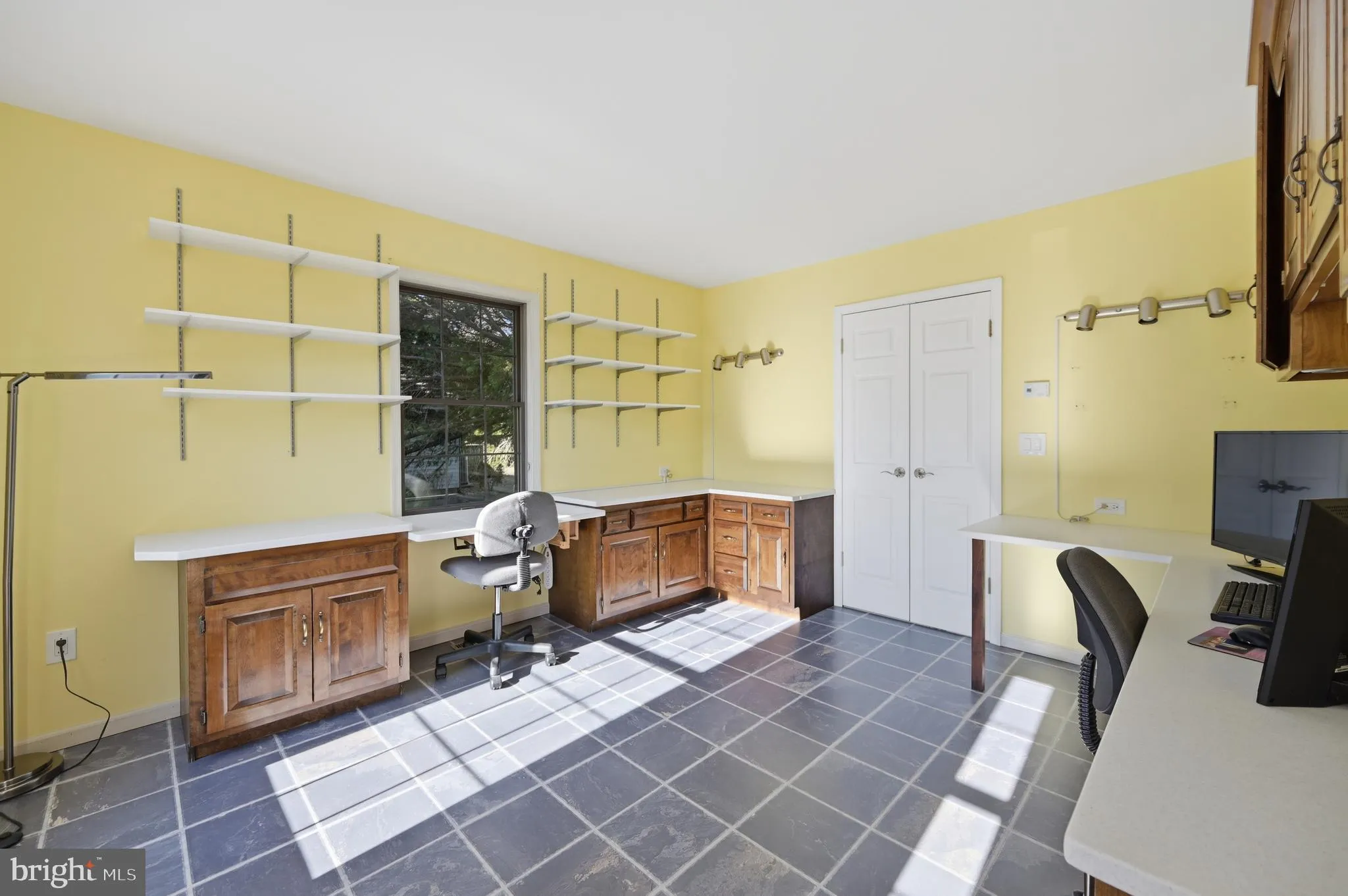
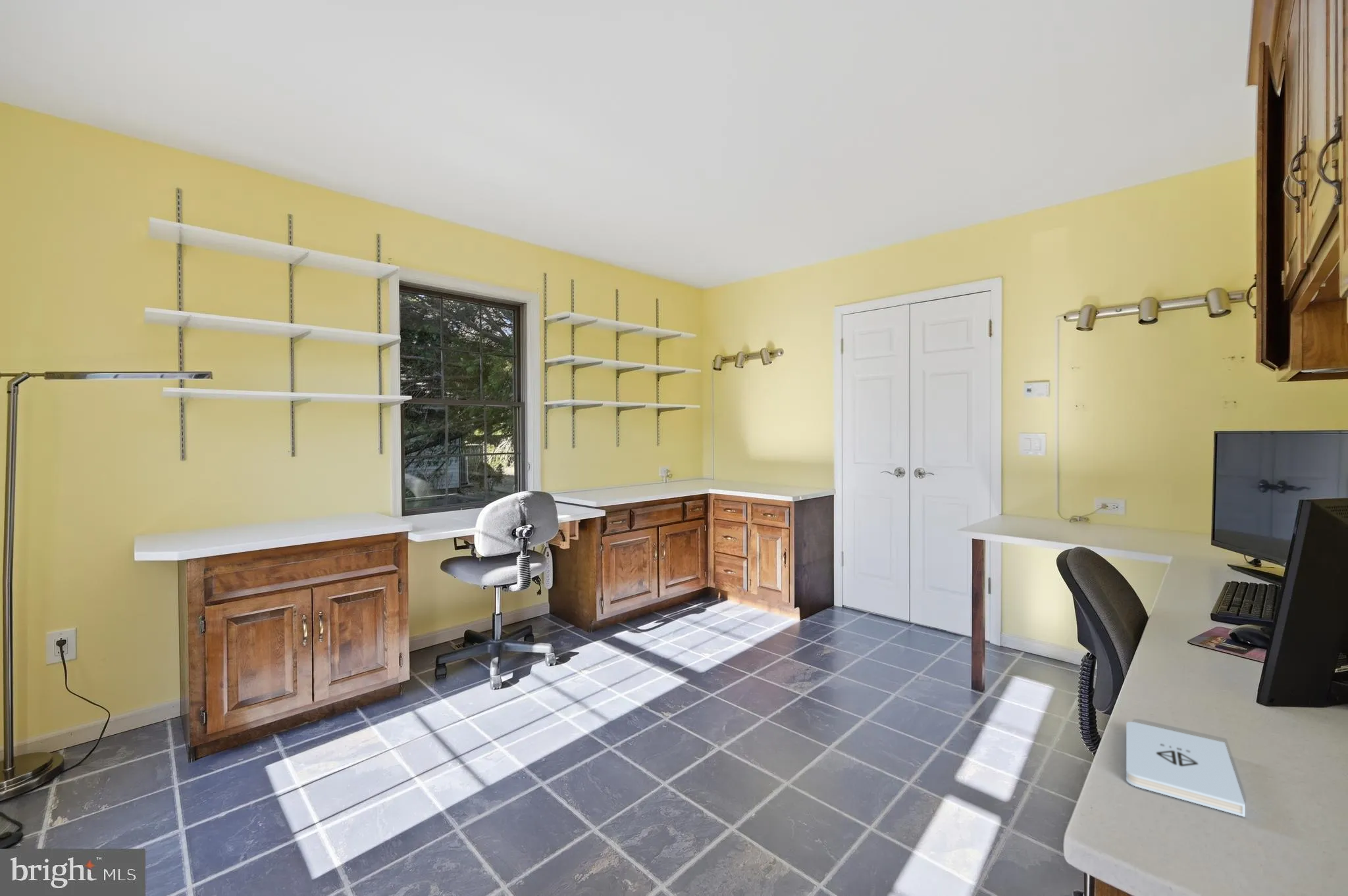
+ notepad (1178, 762)
